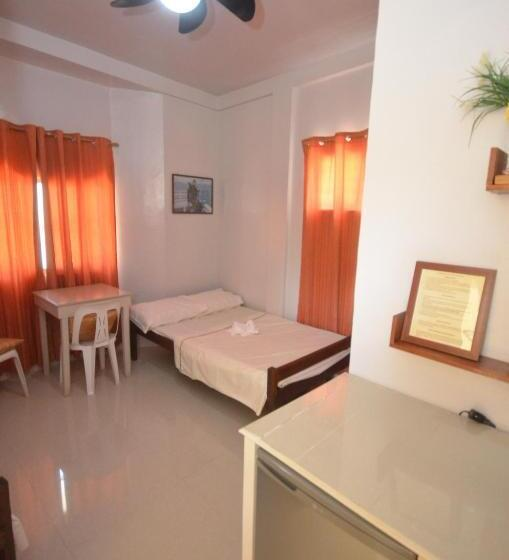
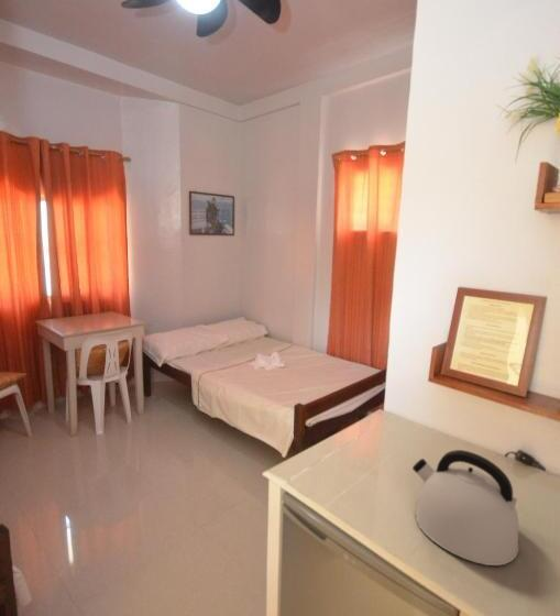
+ kettle (463, 490)
